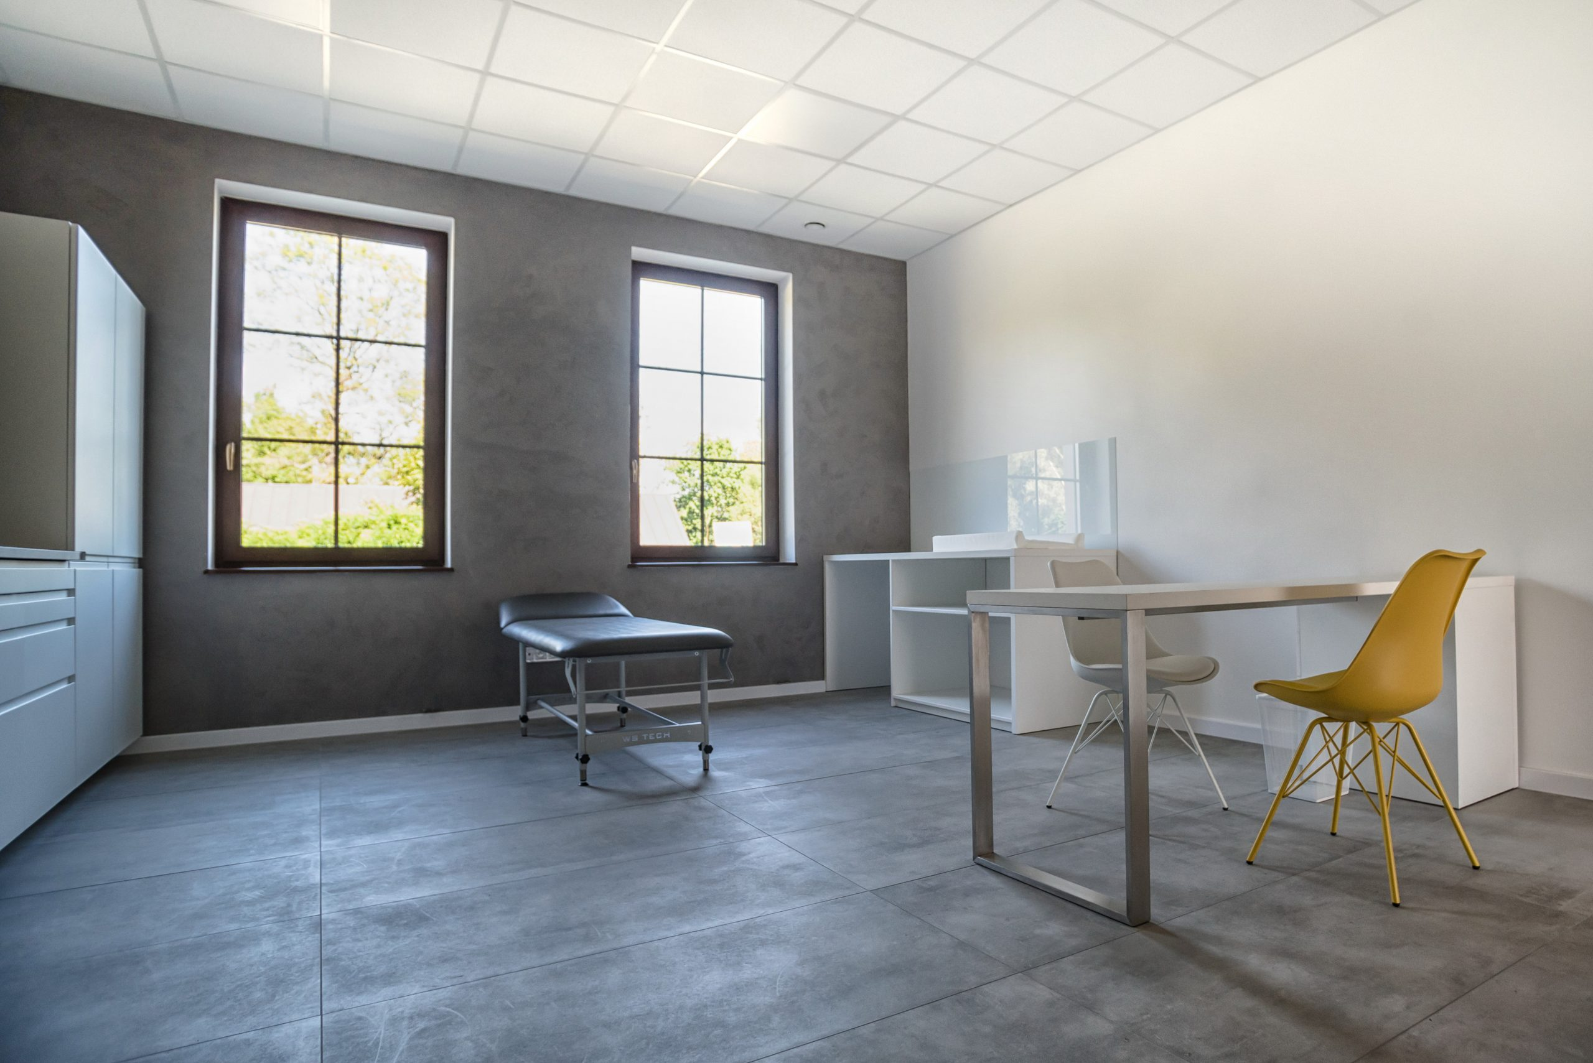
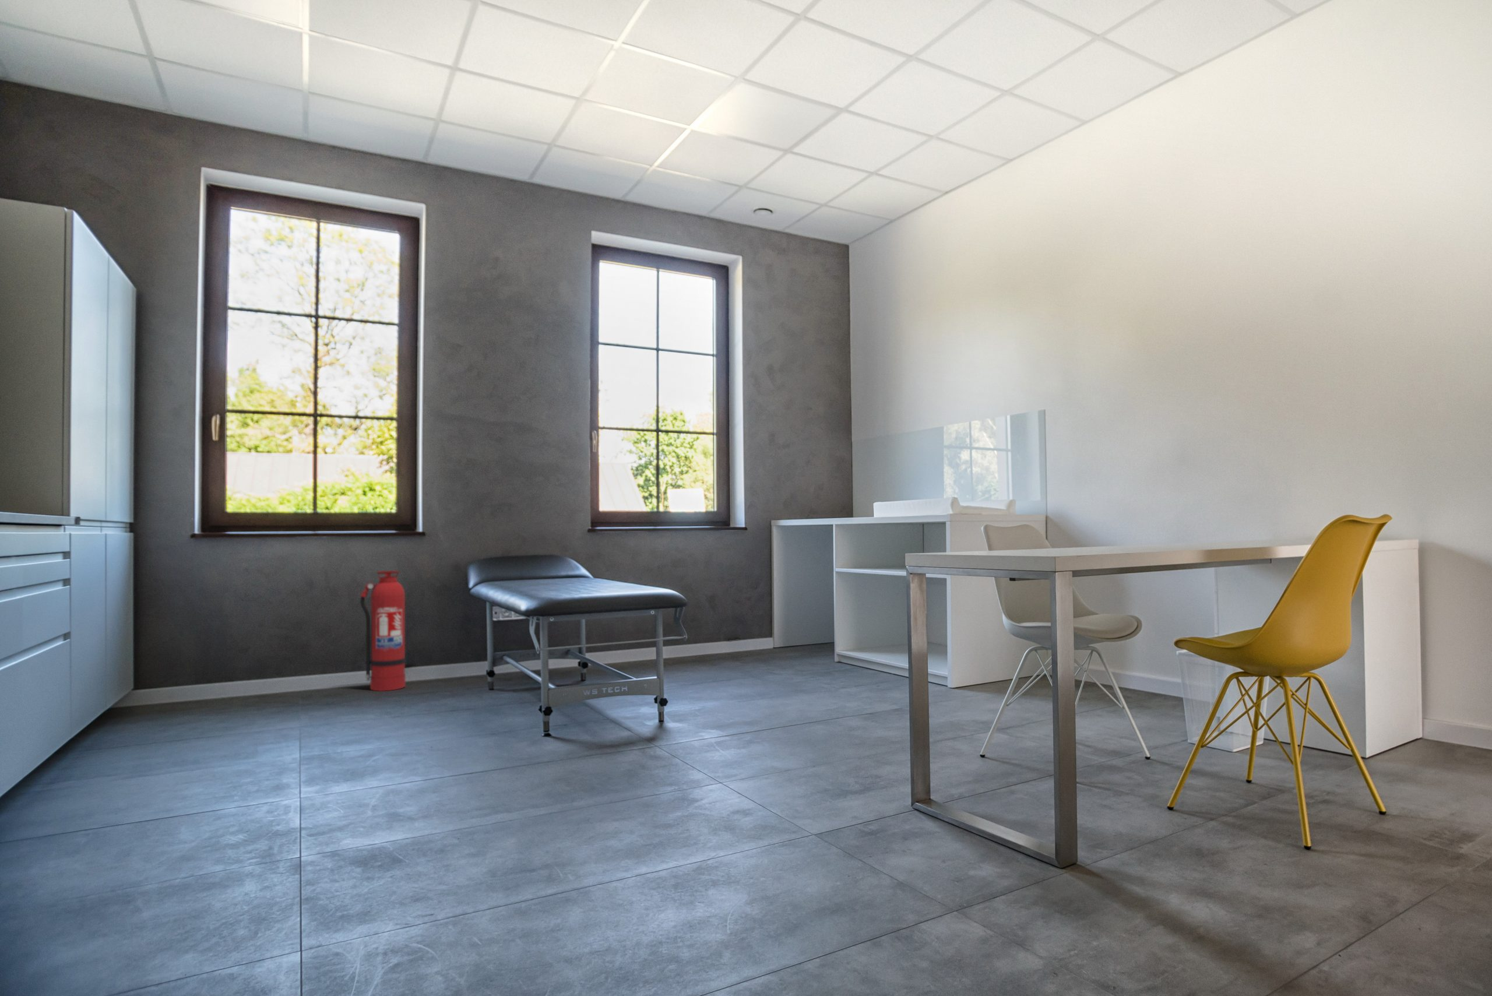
+ fire extinguisher (382, 629)
